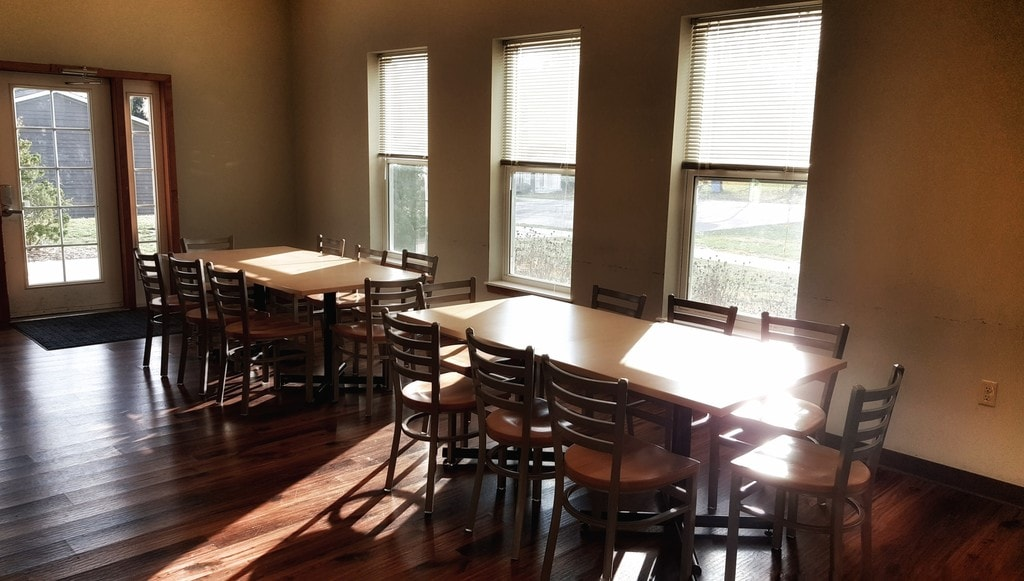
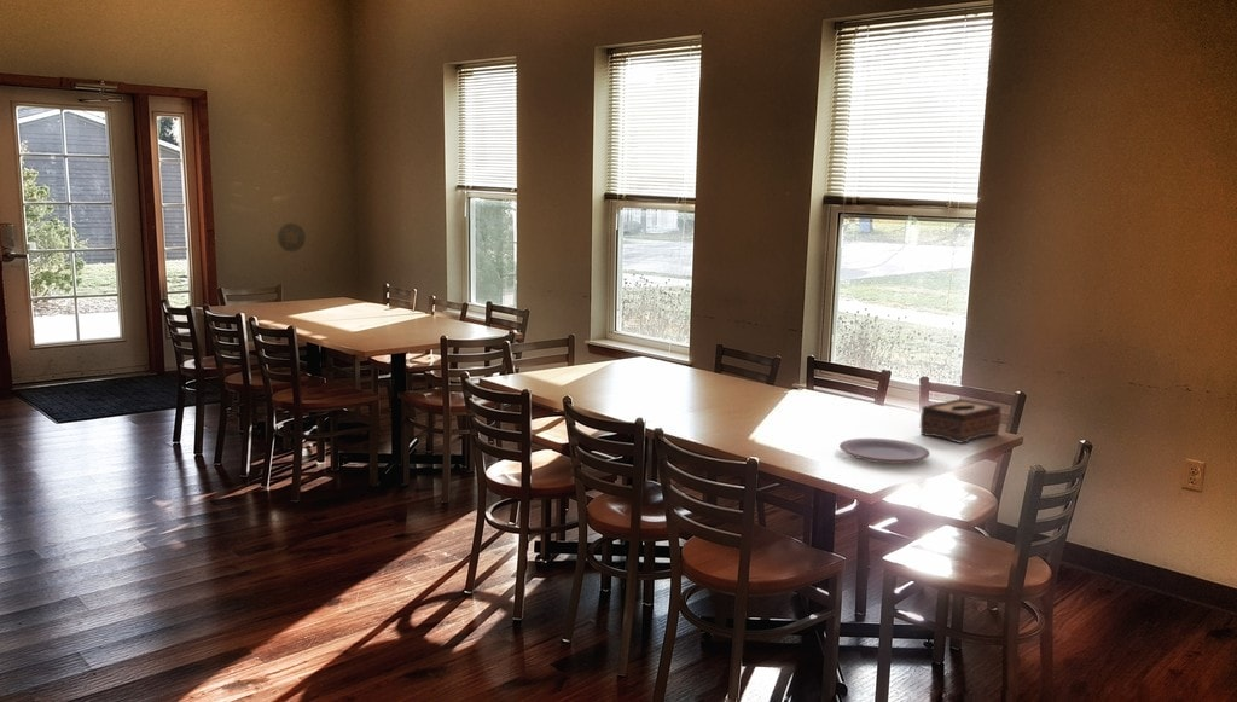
+ tissue box (960, 419)
+ decorative plate (291, 237)
+ plate (883, 452)
